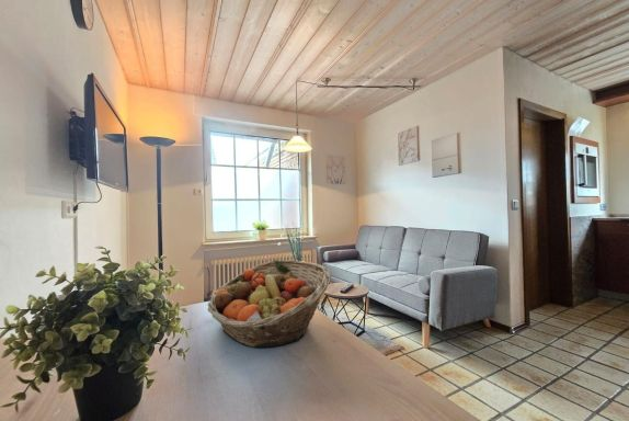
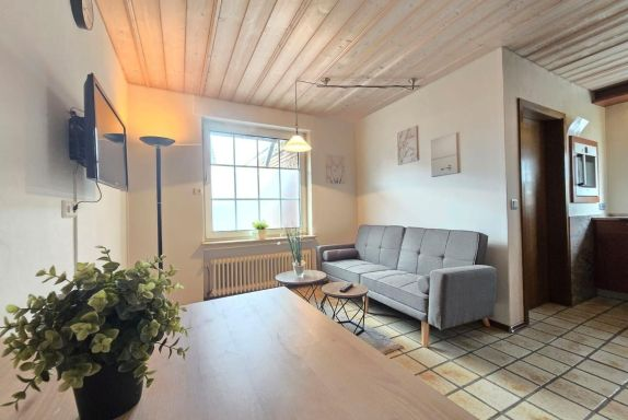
- fruit basket (268, 296)
